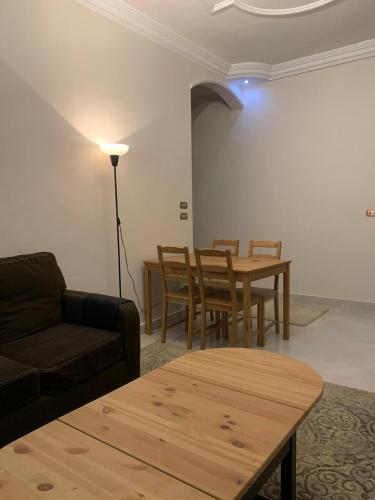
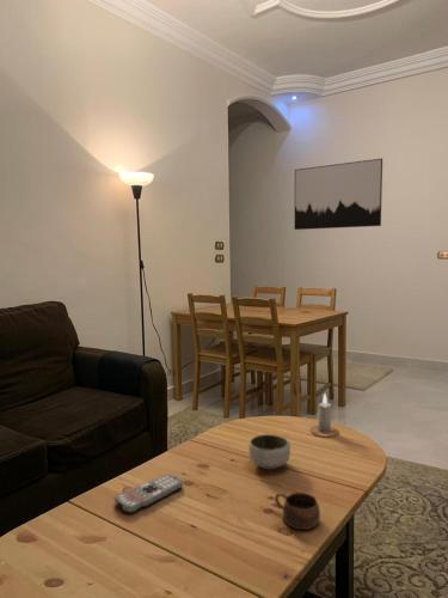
+ wall art (336, 196)
+ candle (324, 411)
+ cup (296, 507)
+ bowl (269, 452)
+ remote control (151, 492)
